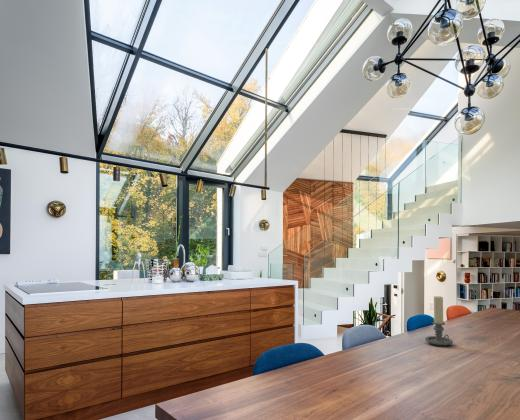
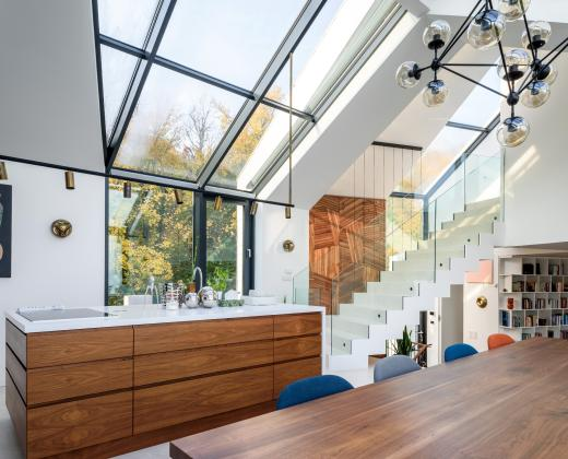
- candle holder (440, 319)
